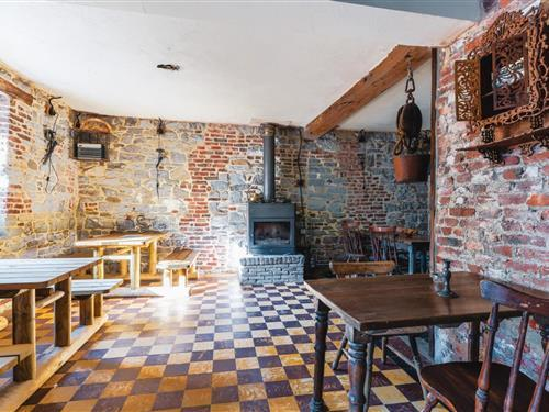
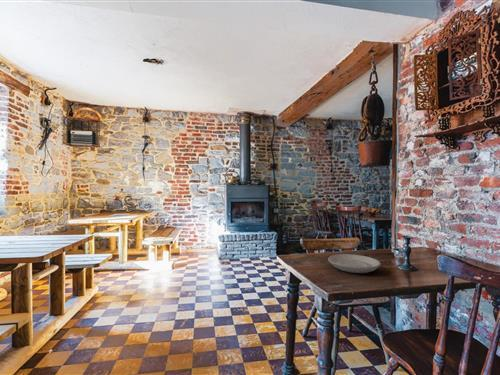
+ plate (353, 264)
